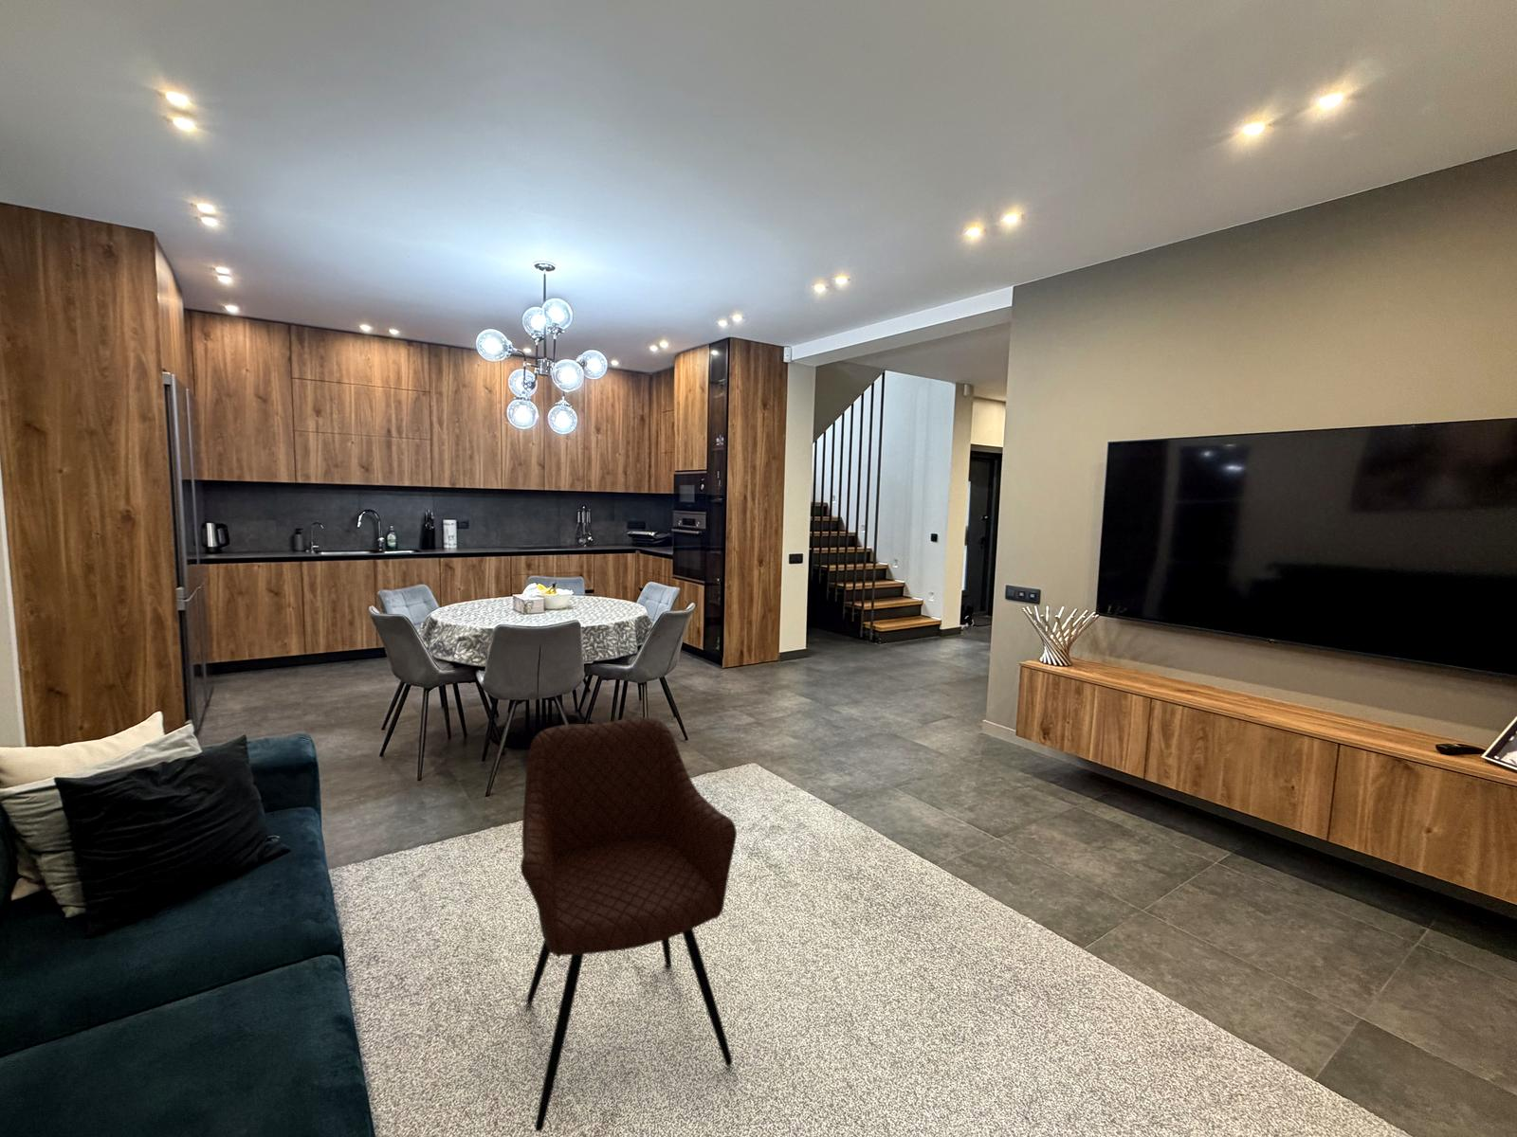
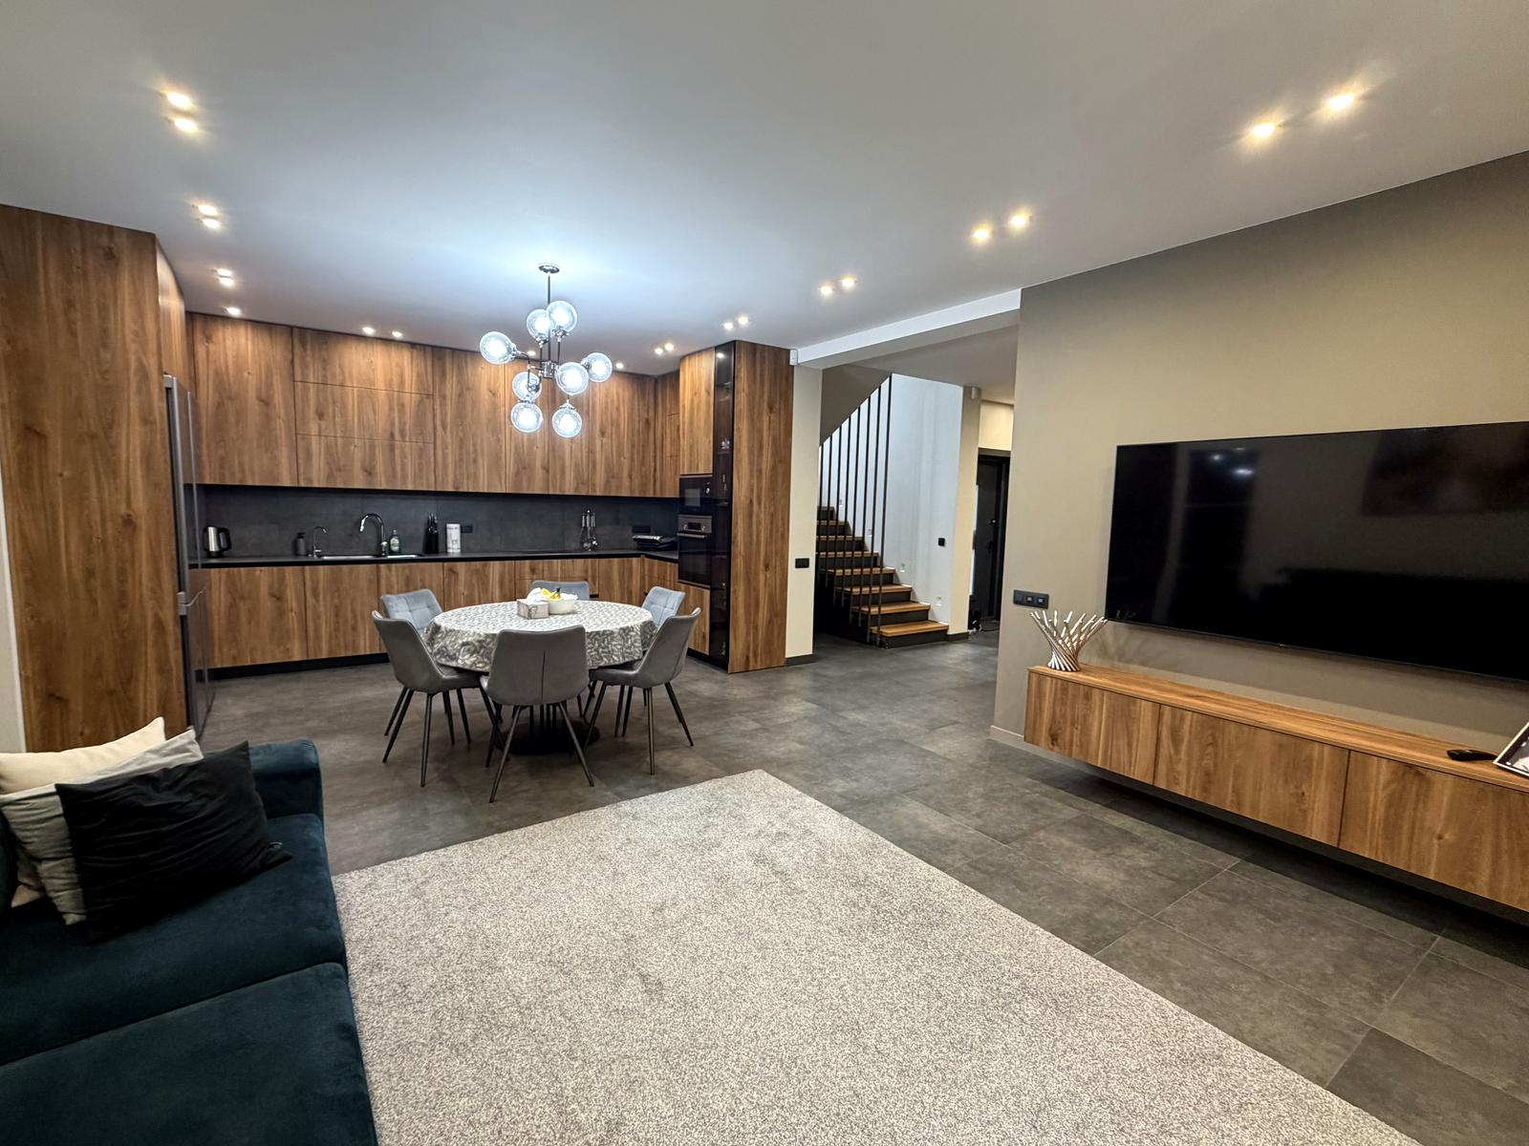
- armchair (619, 891)
